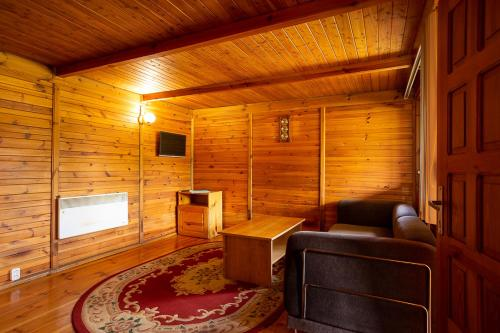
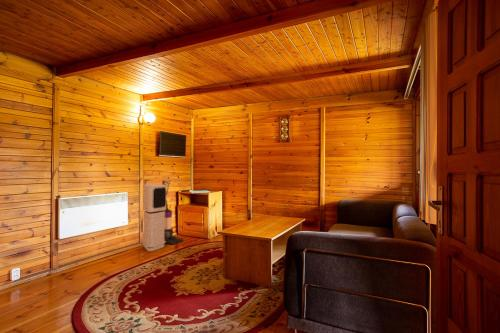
+ air purifier (151, 216)
+ vacuum cleaner (169, 211)
